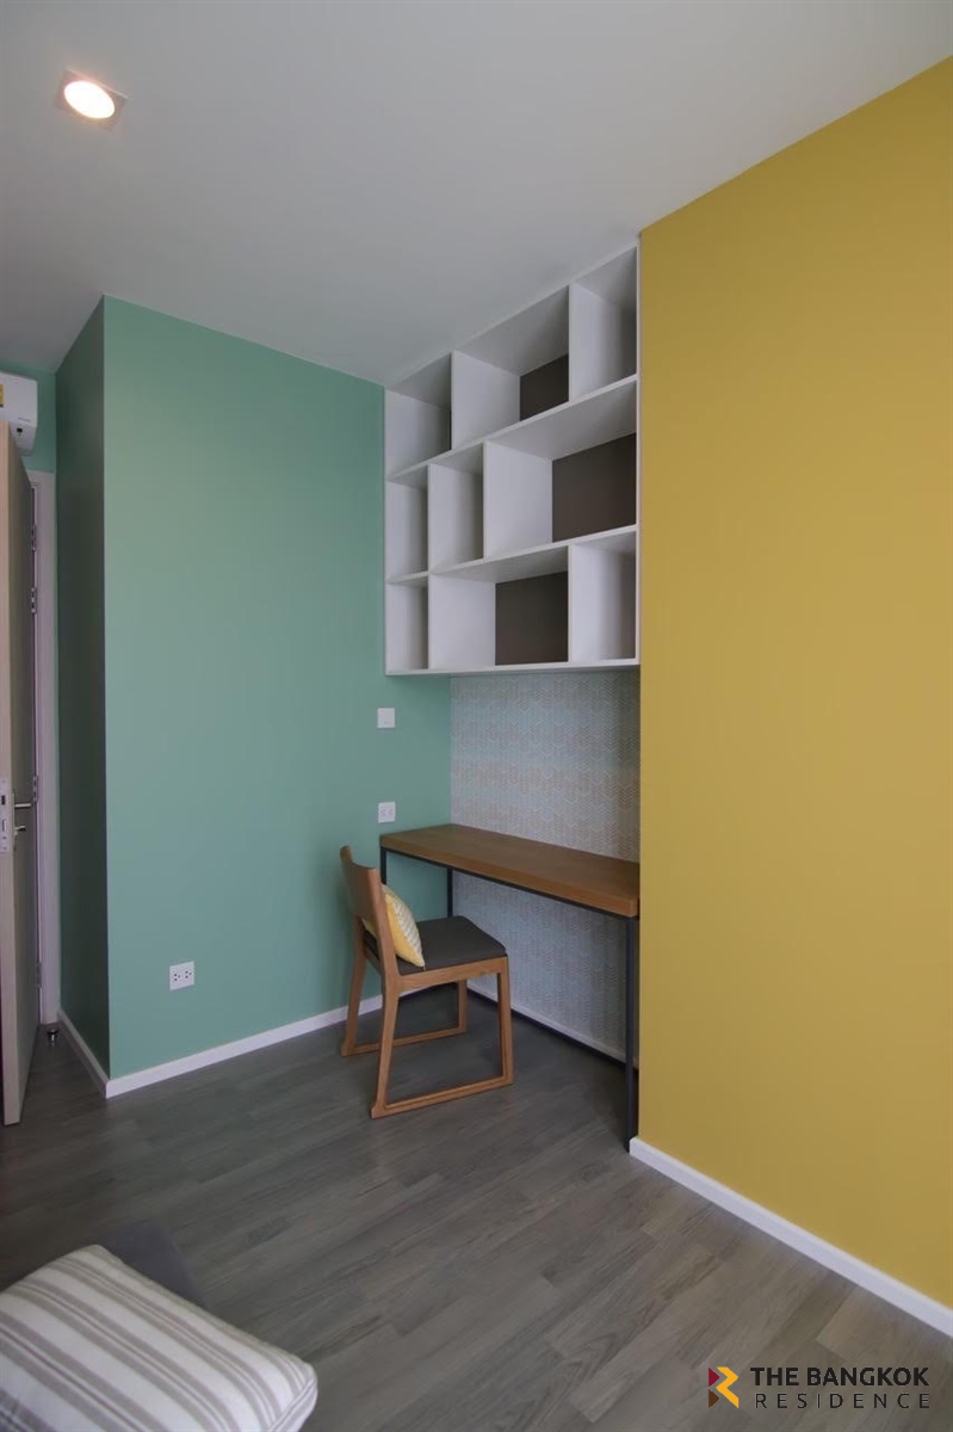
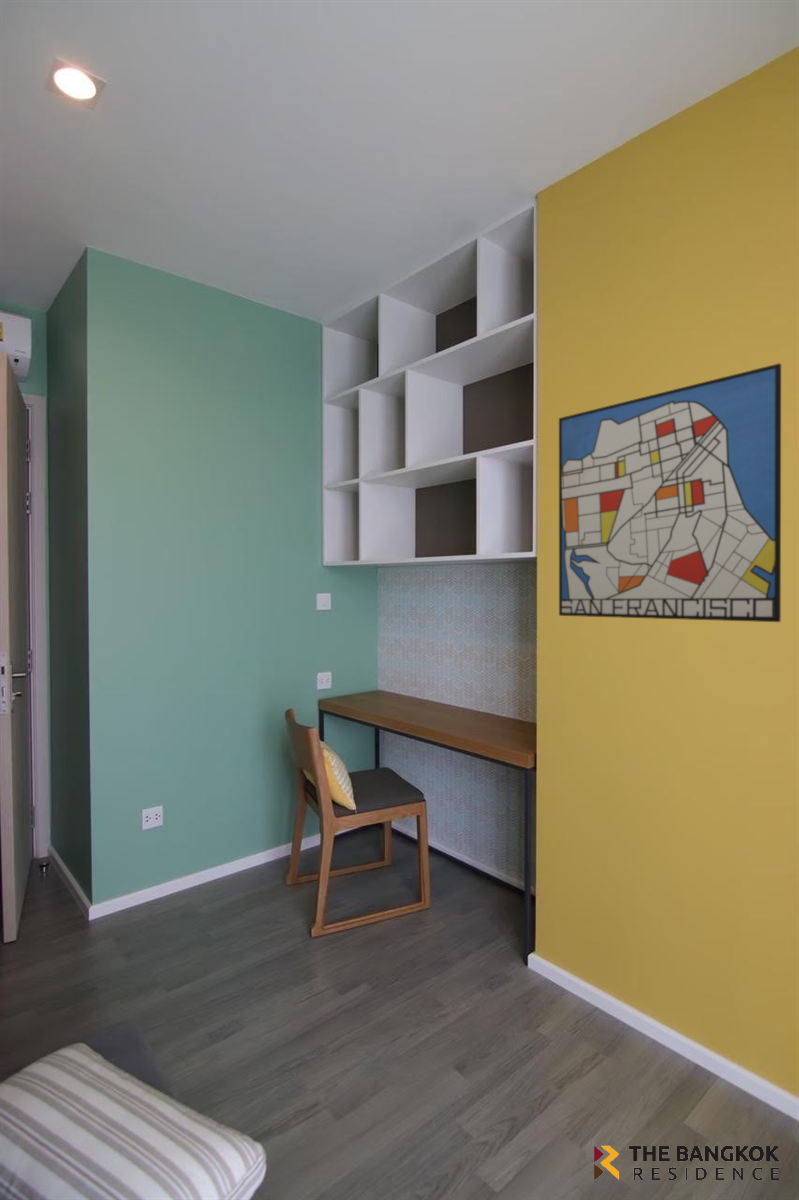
+ wall art (655, 506)
